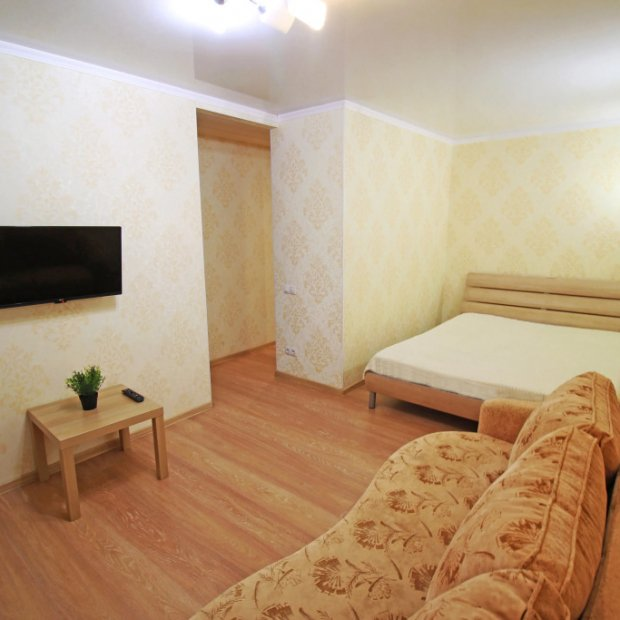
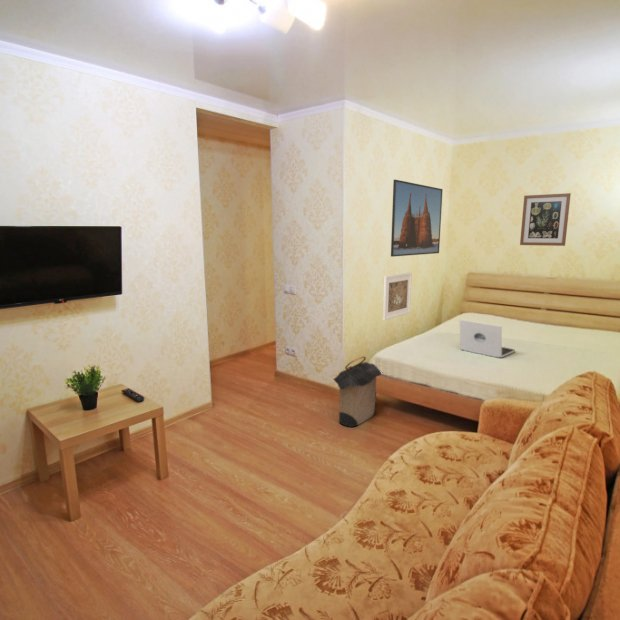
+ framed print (397, 295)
+ laundry hamper (357, 385)
+ laptop (487, 335)
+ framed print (418, 220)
+ wall art (544, 220)
